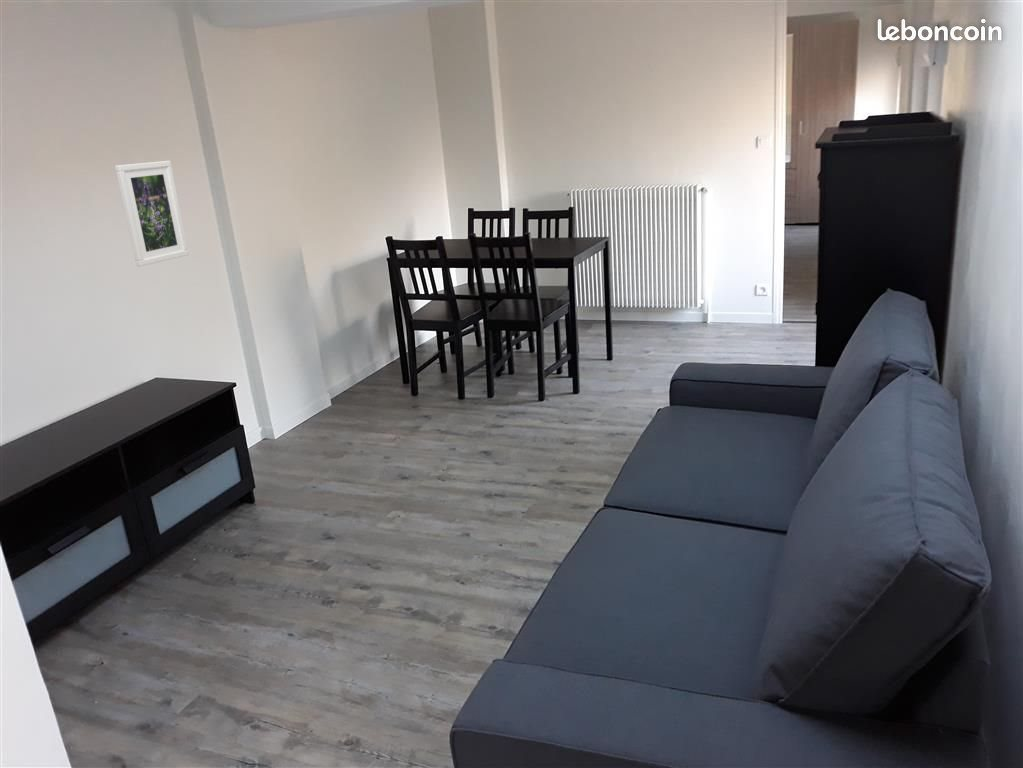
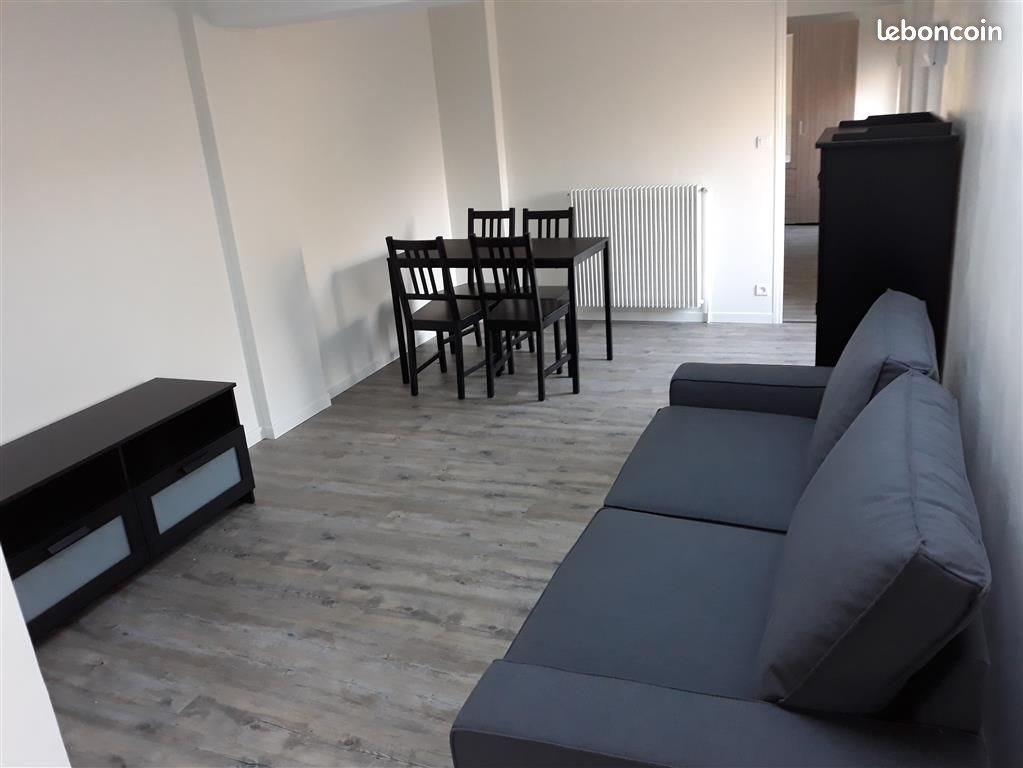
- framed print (153, 212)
